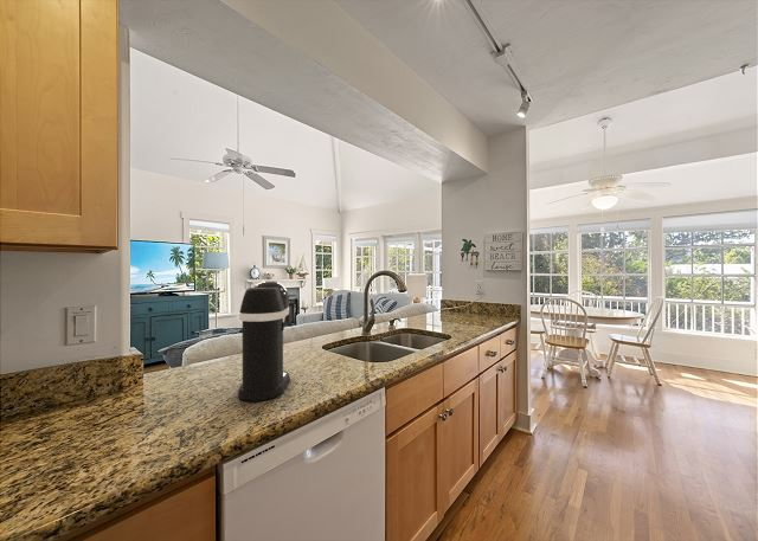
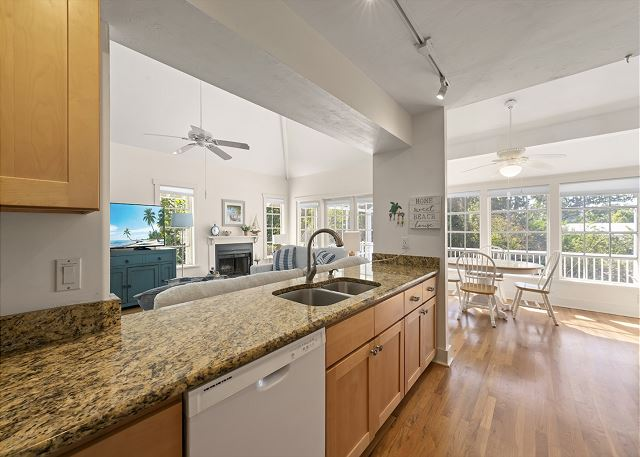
- coffee maker (265, 334)
